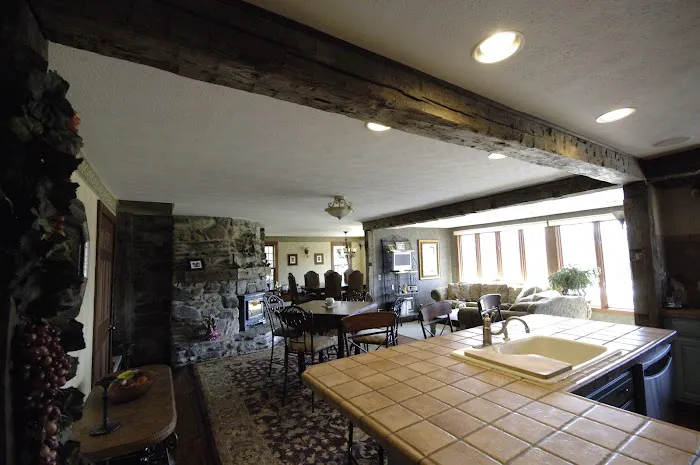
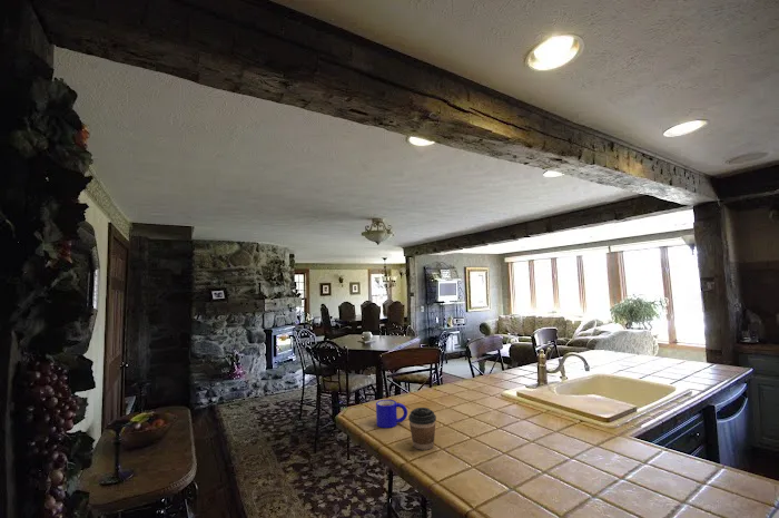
+ mug (392, 412)
+ coffee cup (422, 426)
